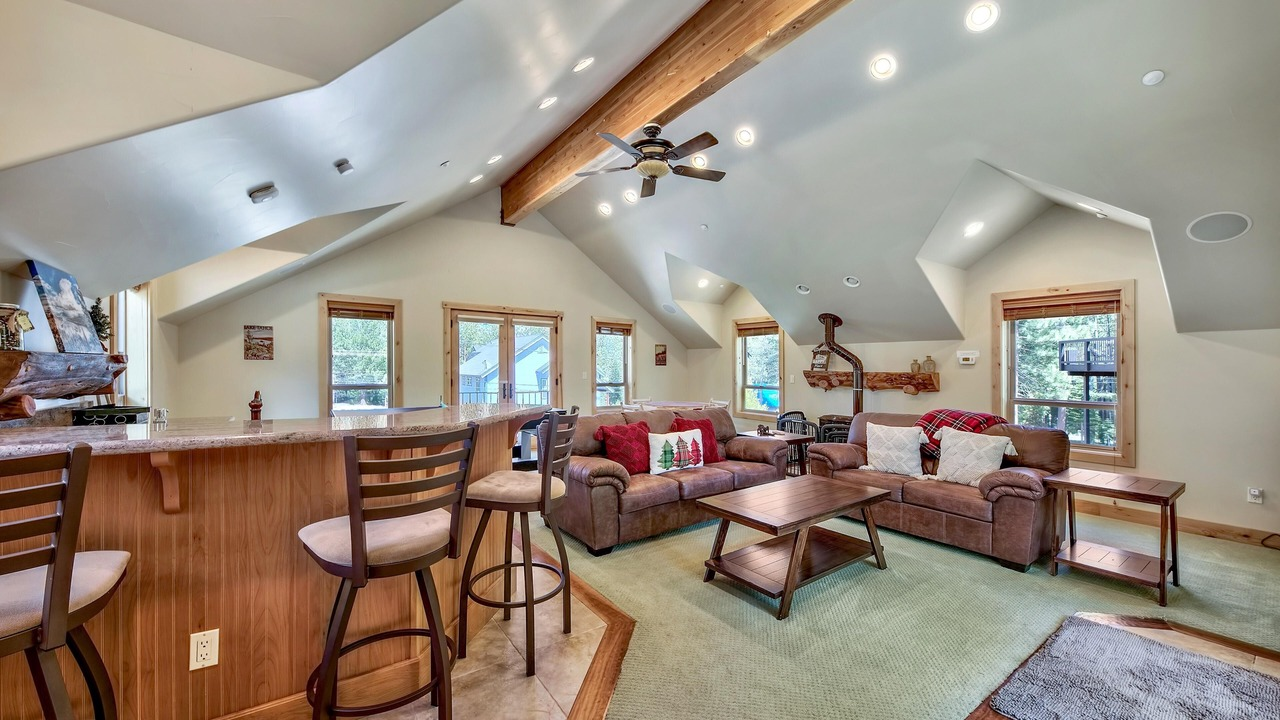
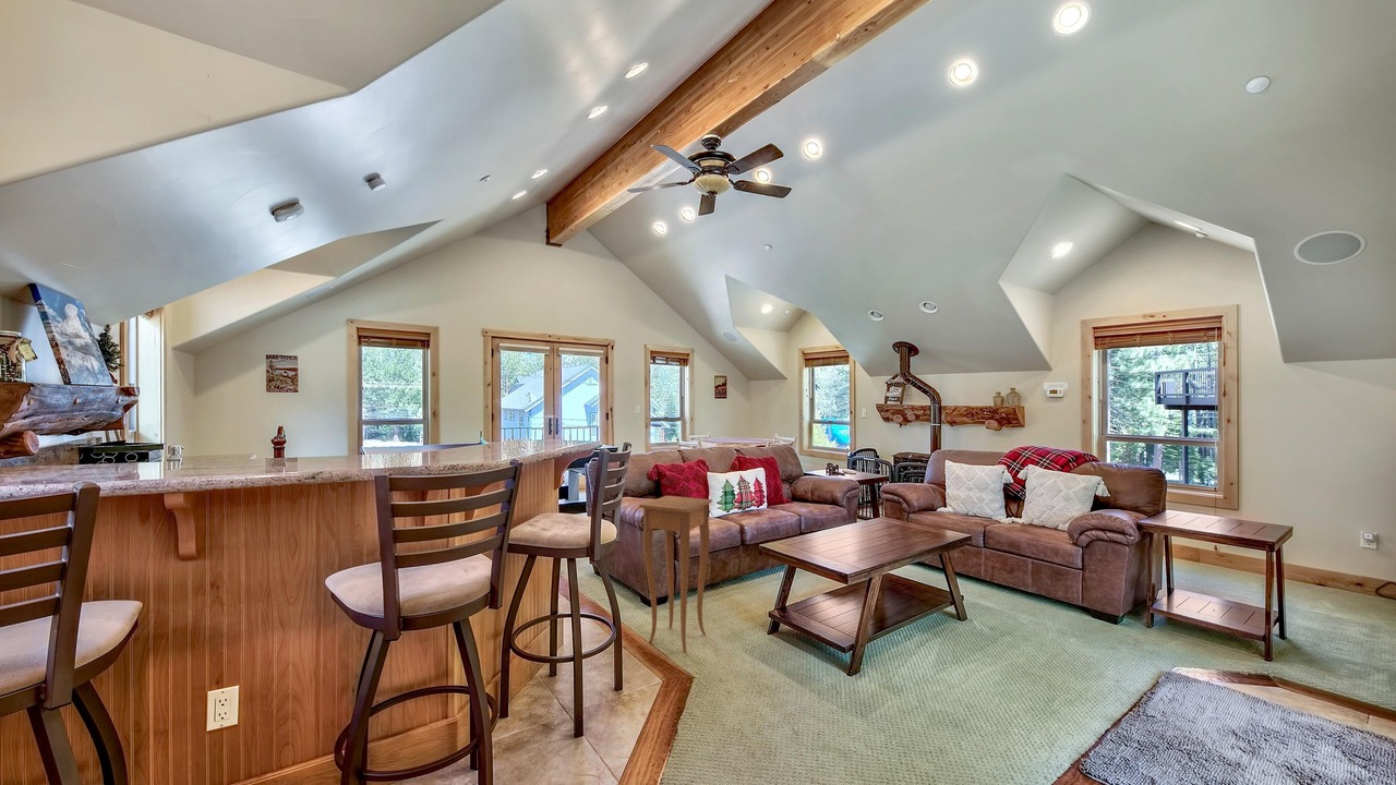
+ side table (673, 570)
